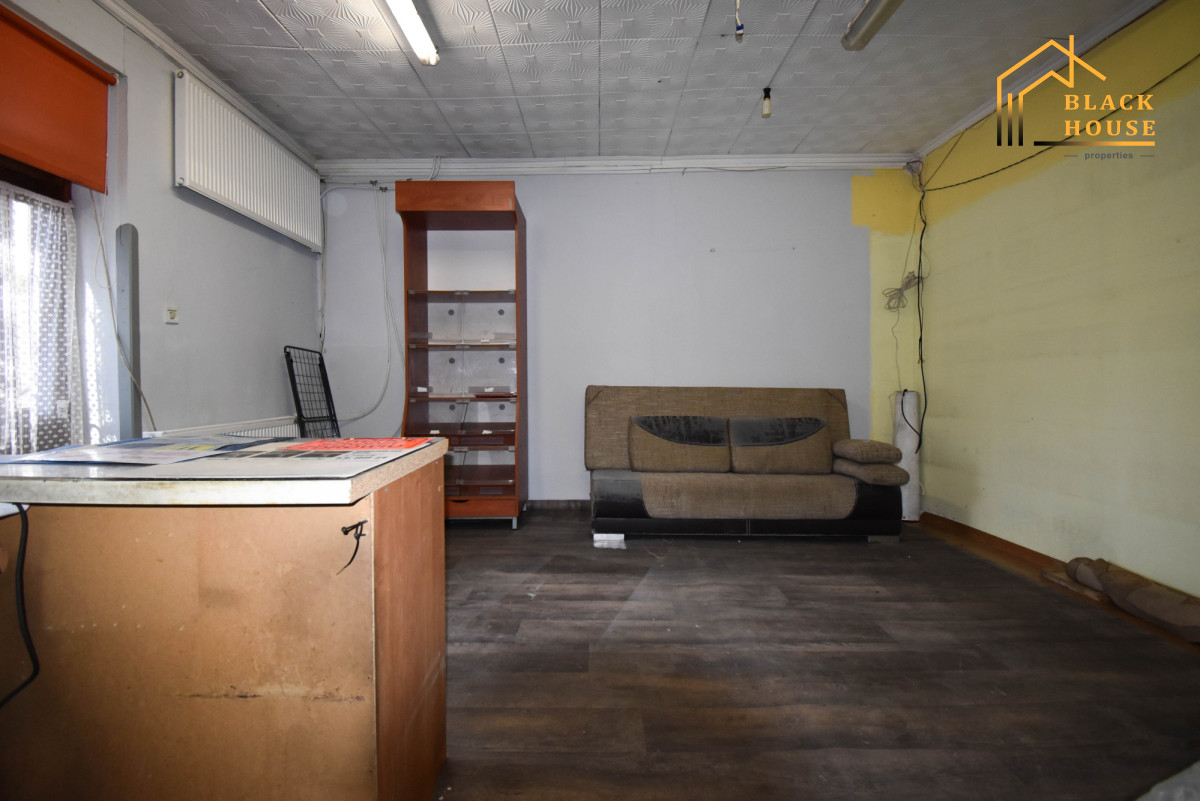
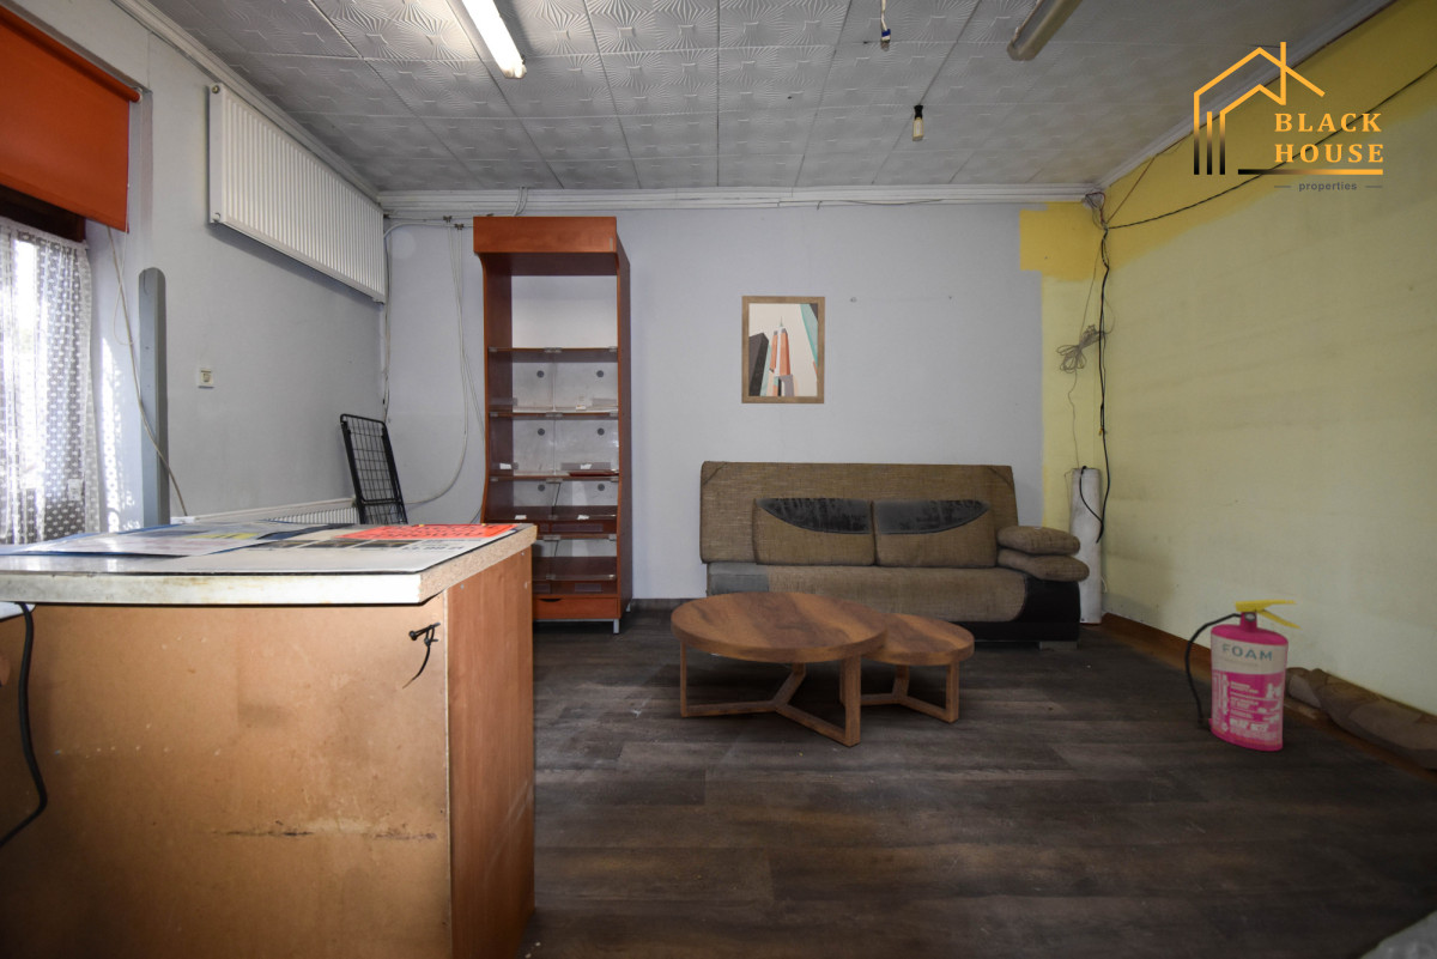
+ fire extinguisher (1242, 667)
+ wall art (783, 350)
+ coffee table (821, 658)
